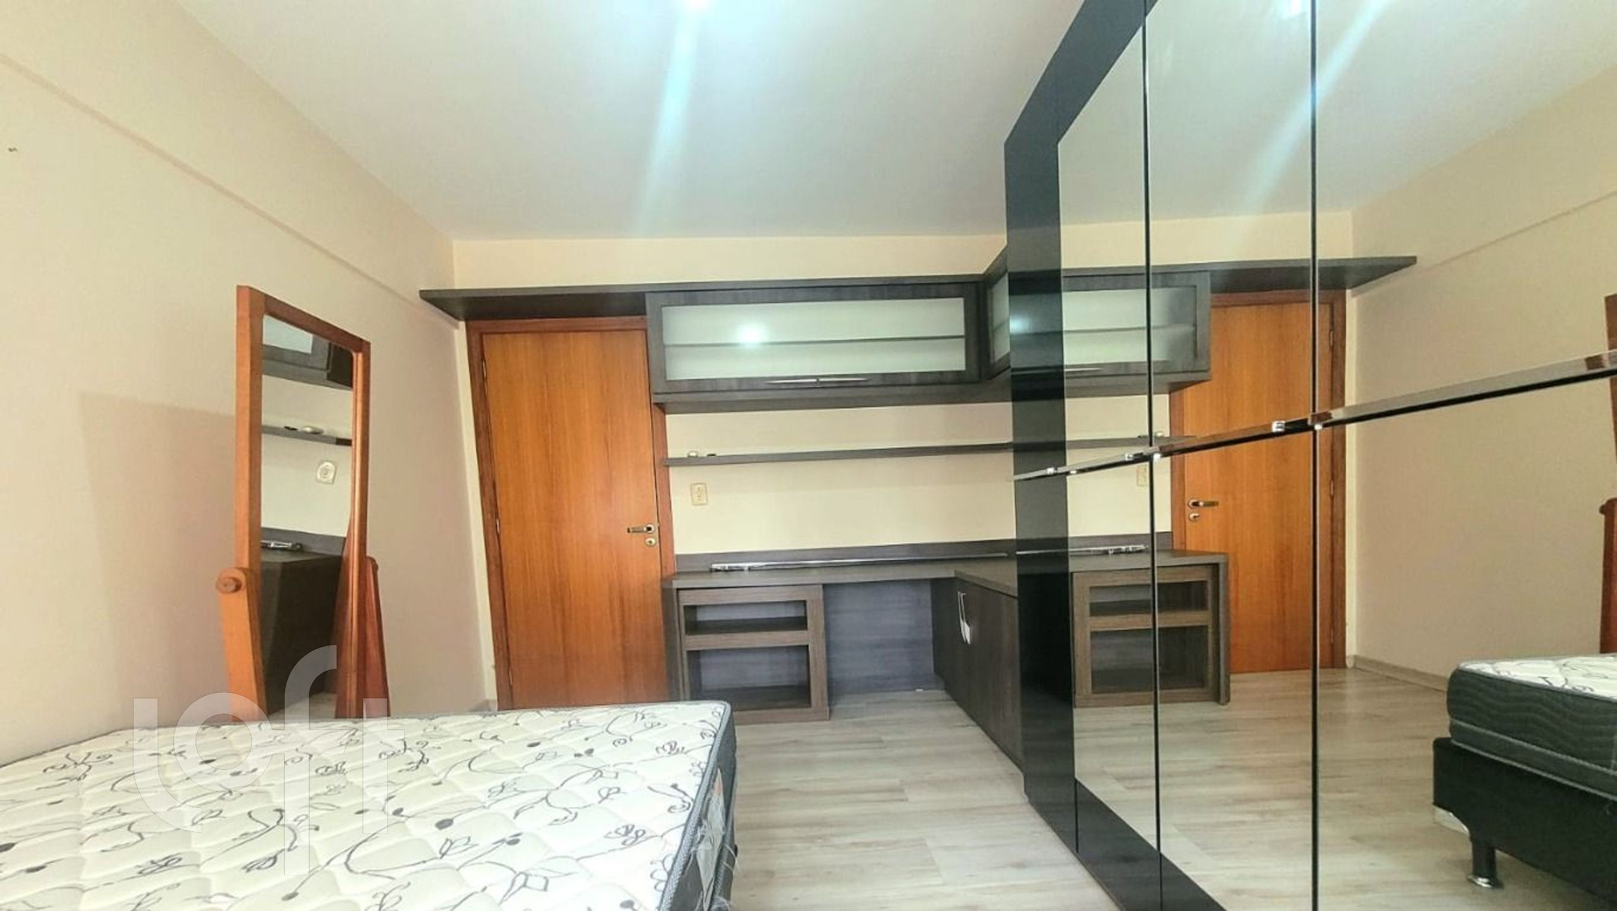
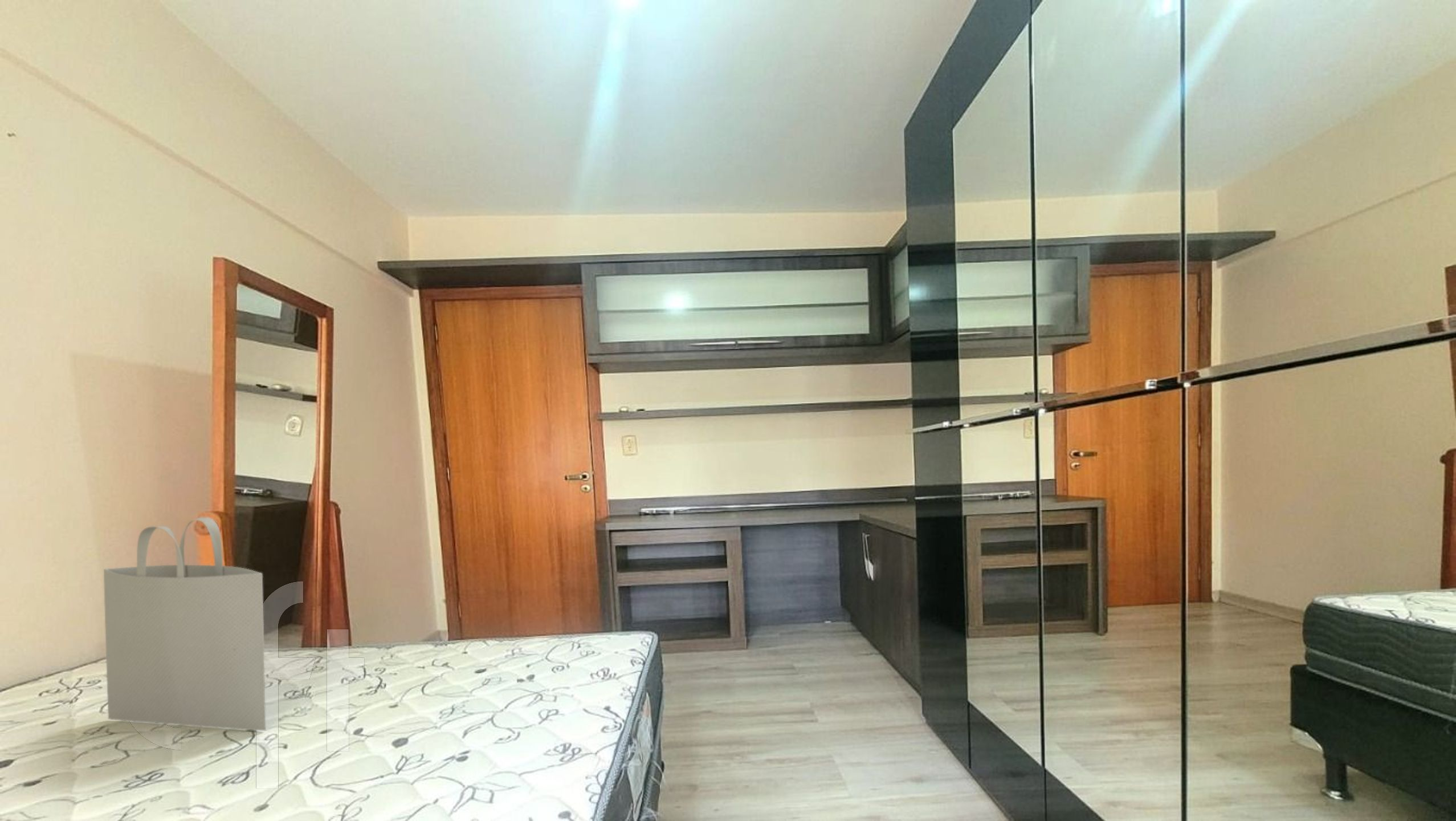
+ tote bag (182, 623)
